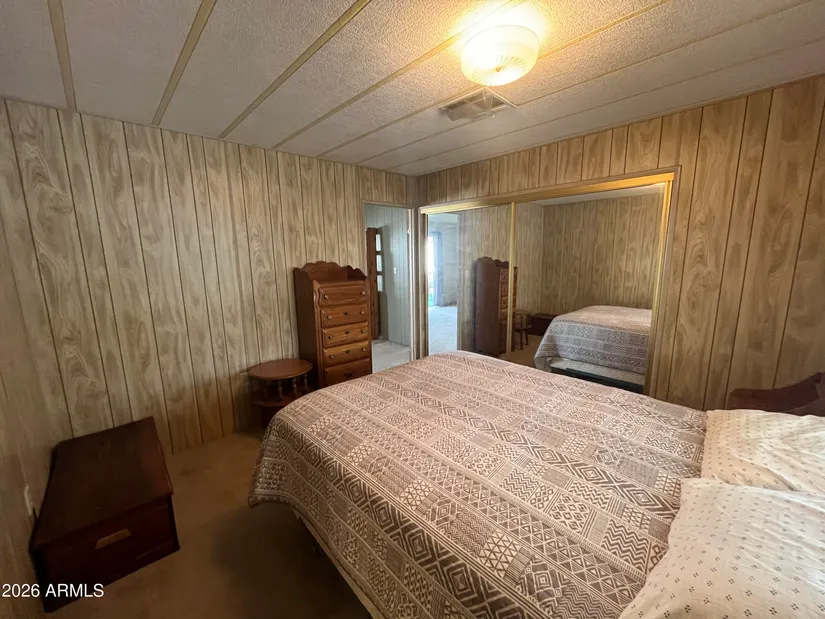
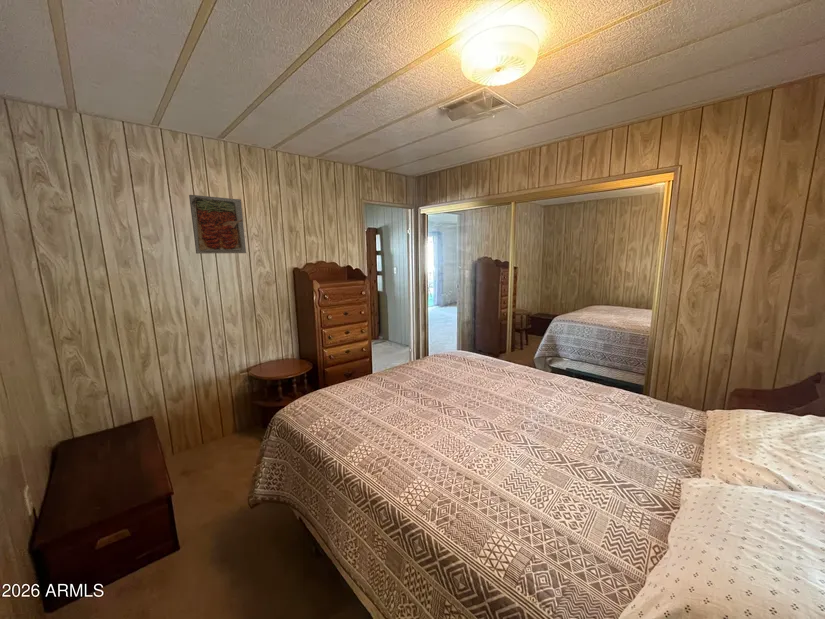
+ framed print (219, 225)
